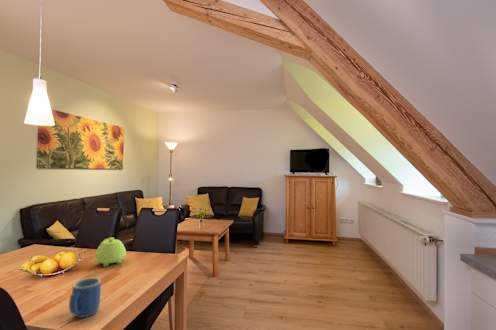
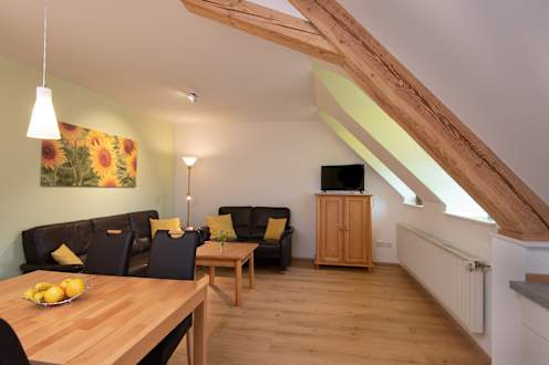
- mug (84, 298)
- teapot (109, 249)
